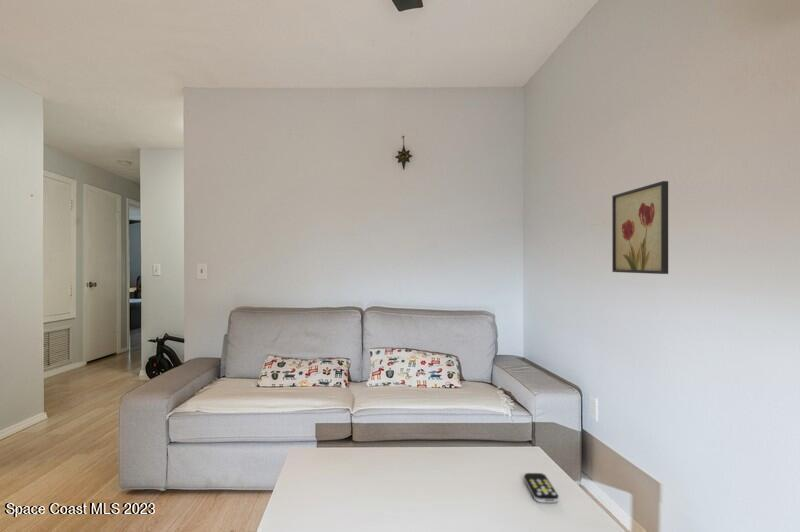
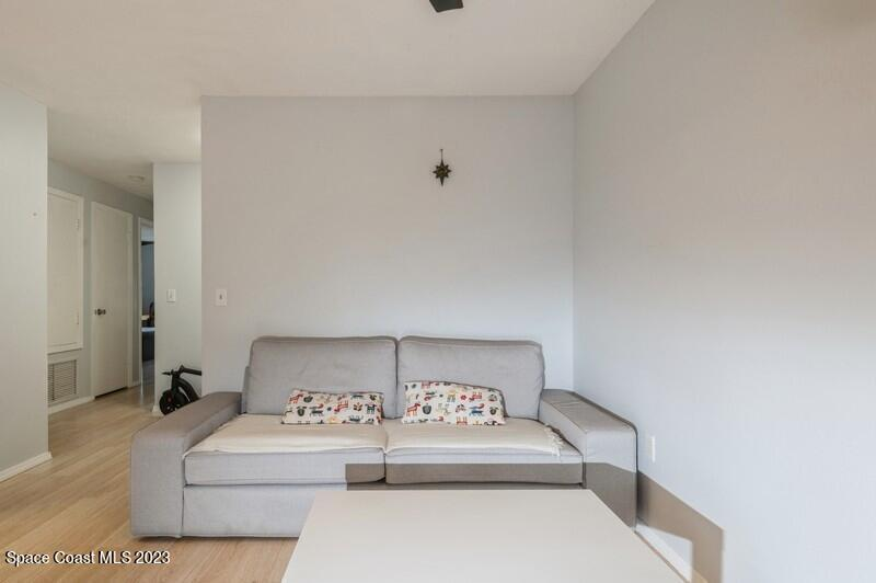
- remote control (540, 486)
- wall art (639, 231)
